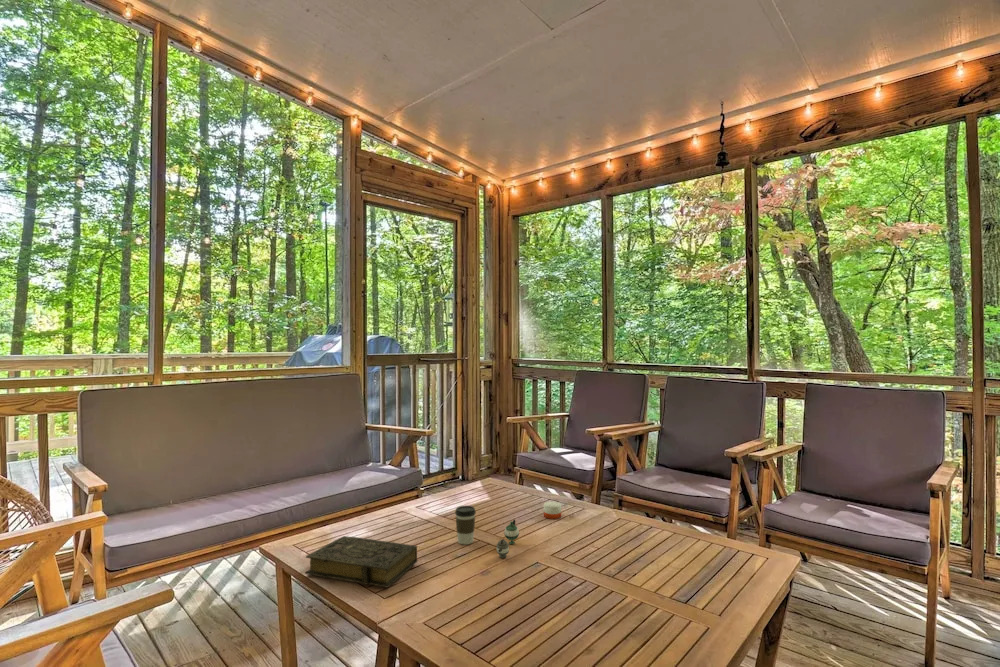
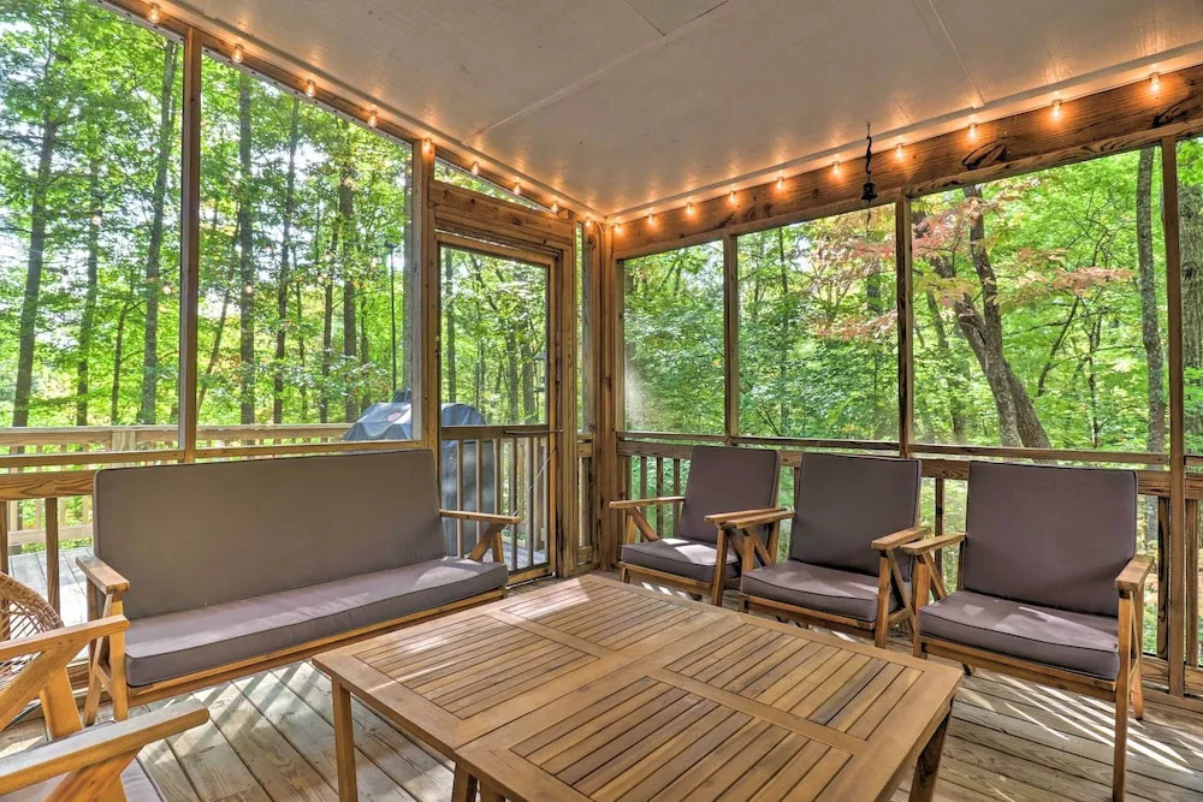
- book (363, 559)
- candle (552, 503)
- coffee cup (465, 525)
- teapot (507, 538)
